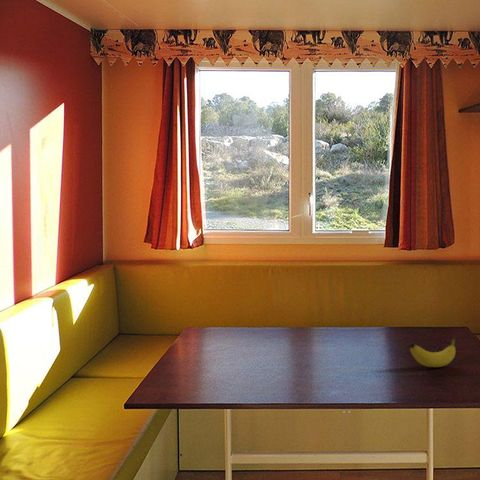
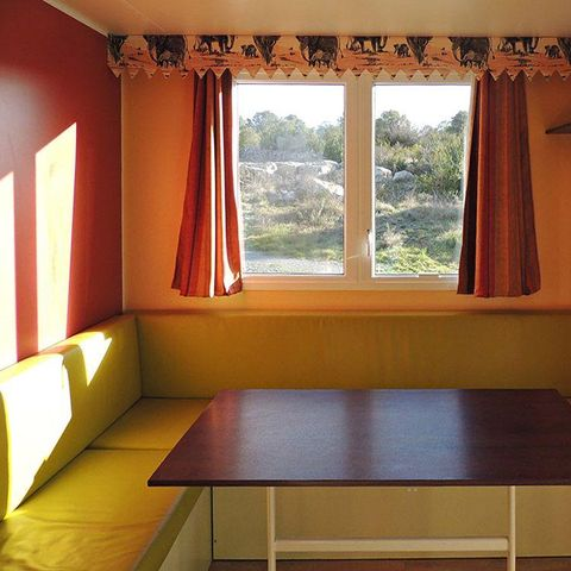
- fruit (435, 353)
